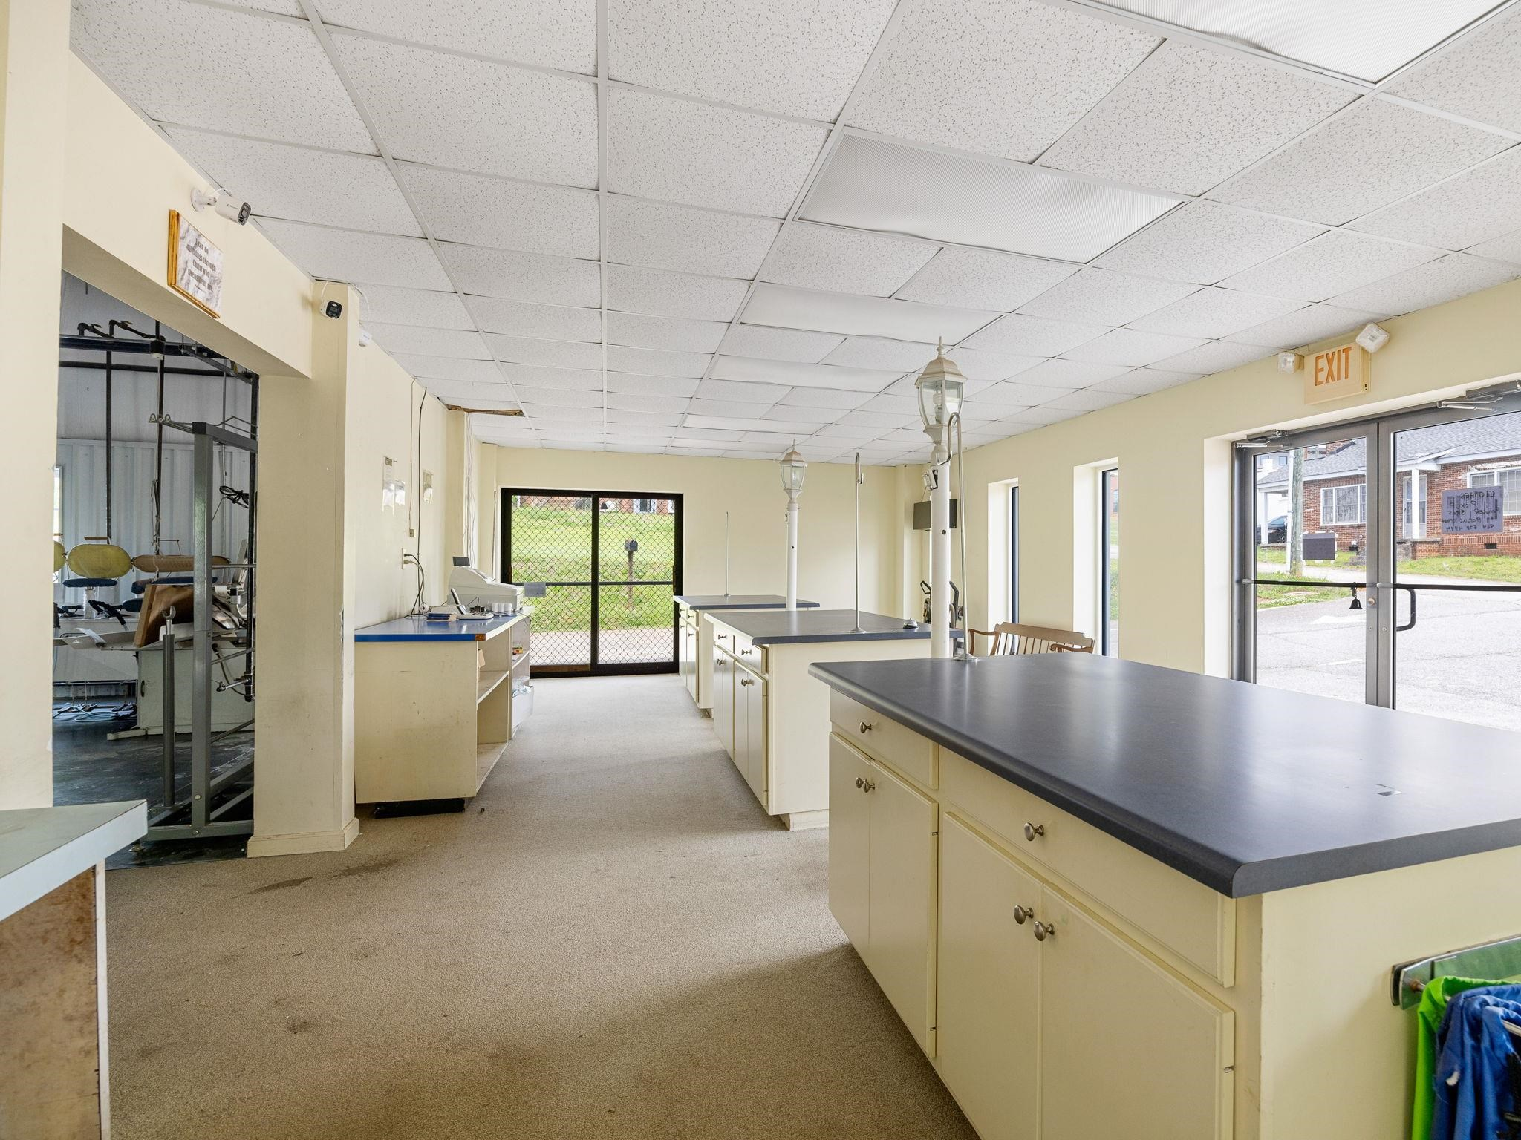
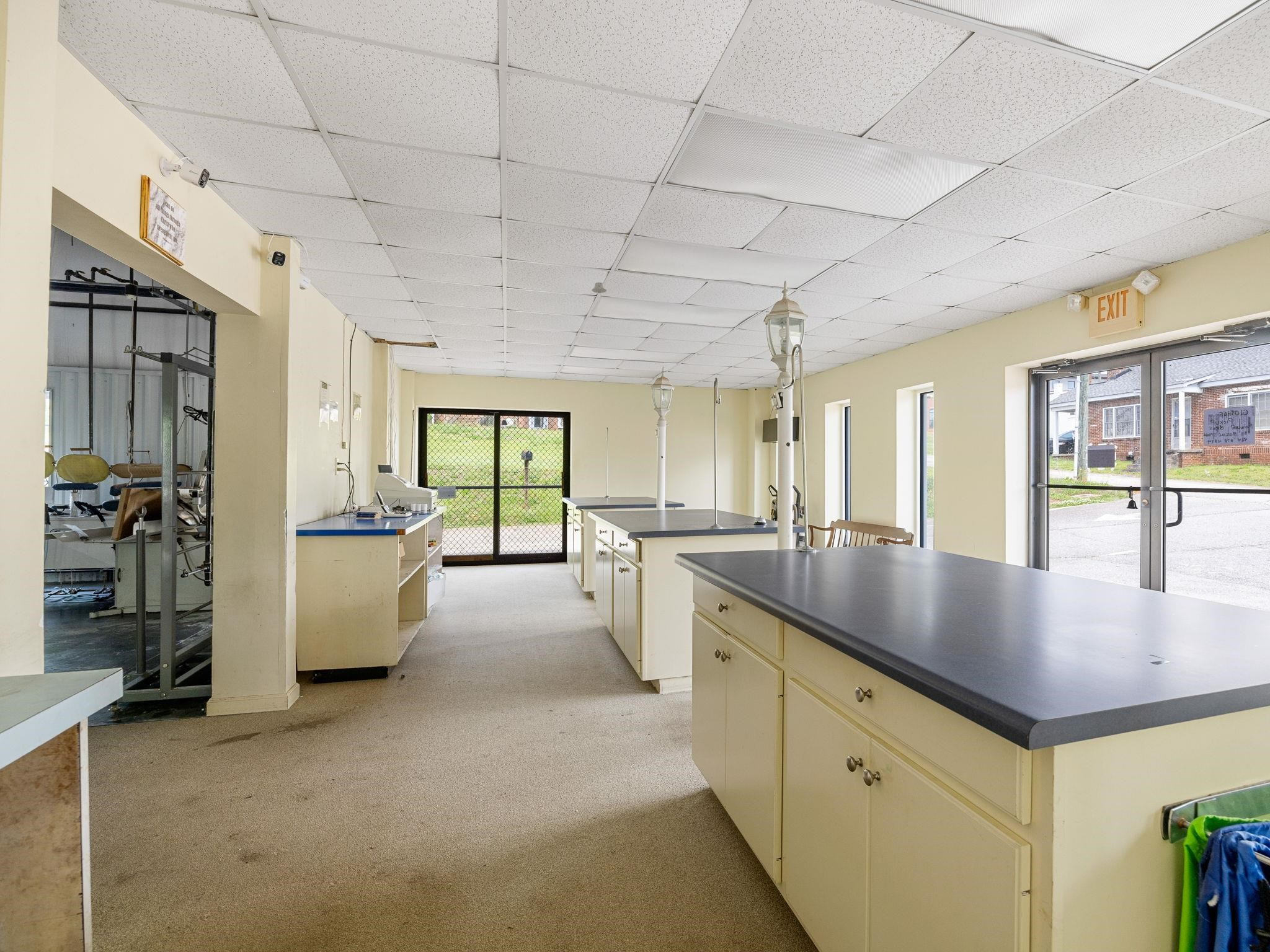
+ recessed light (599, 288)
